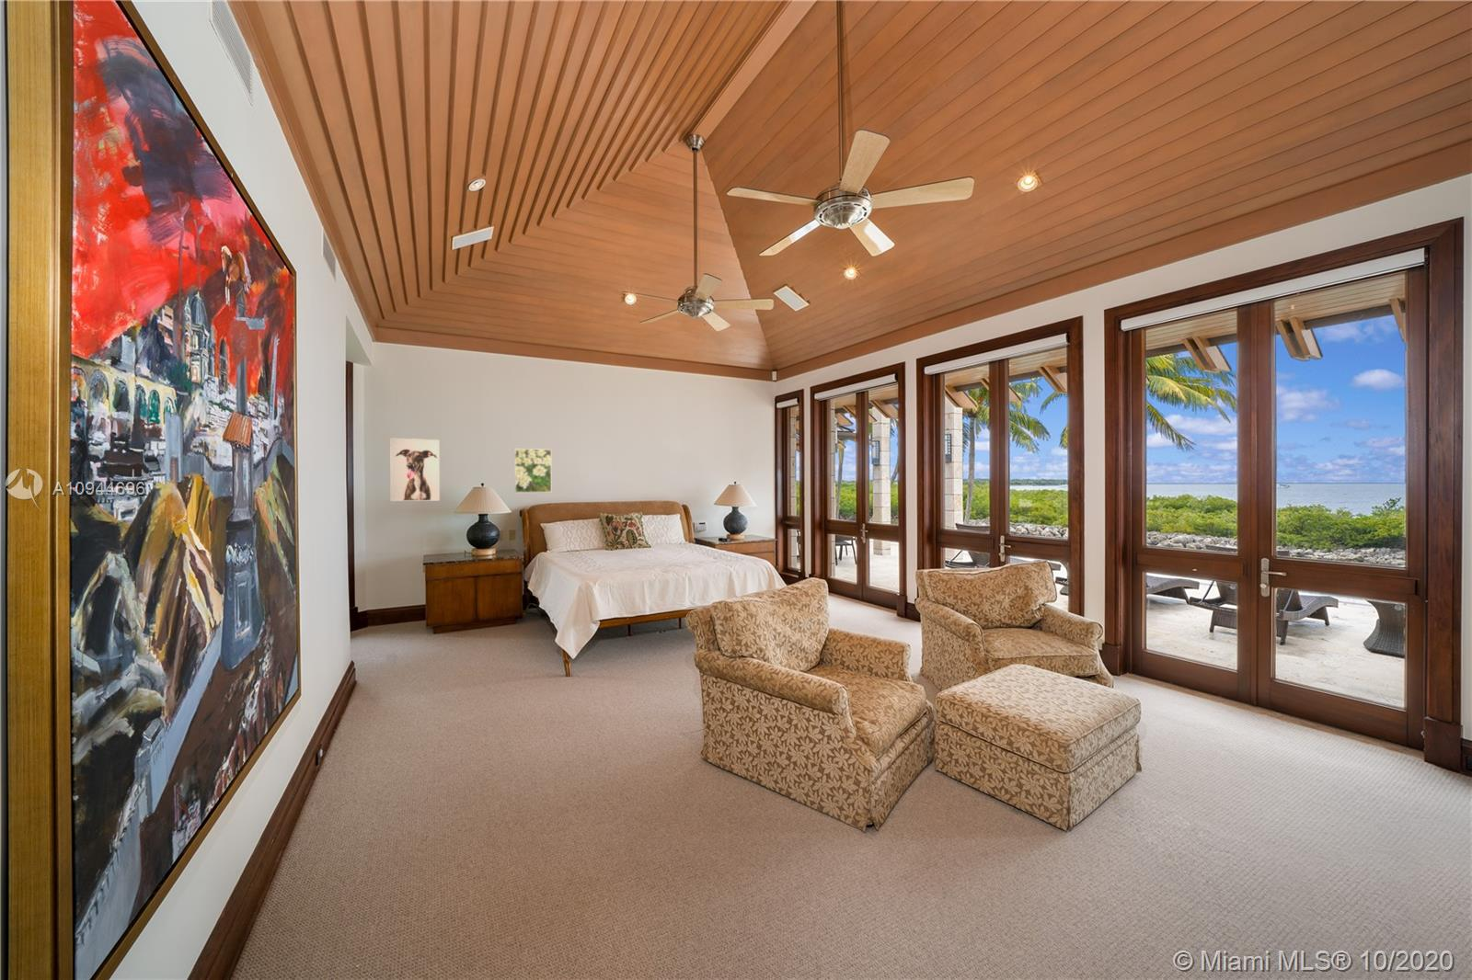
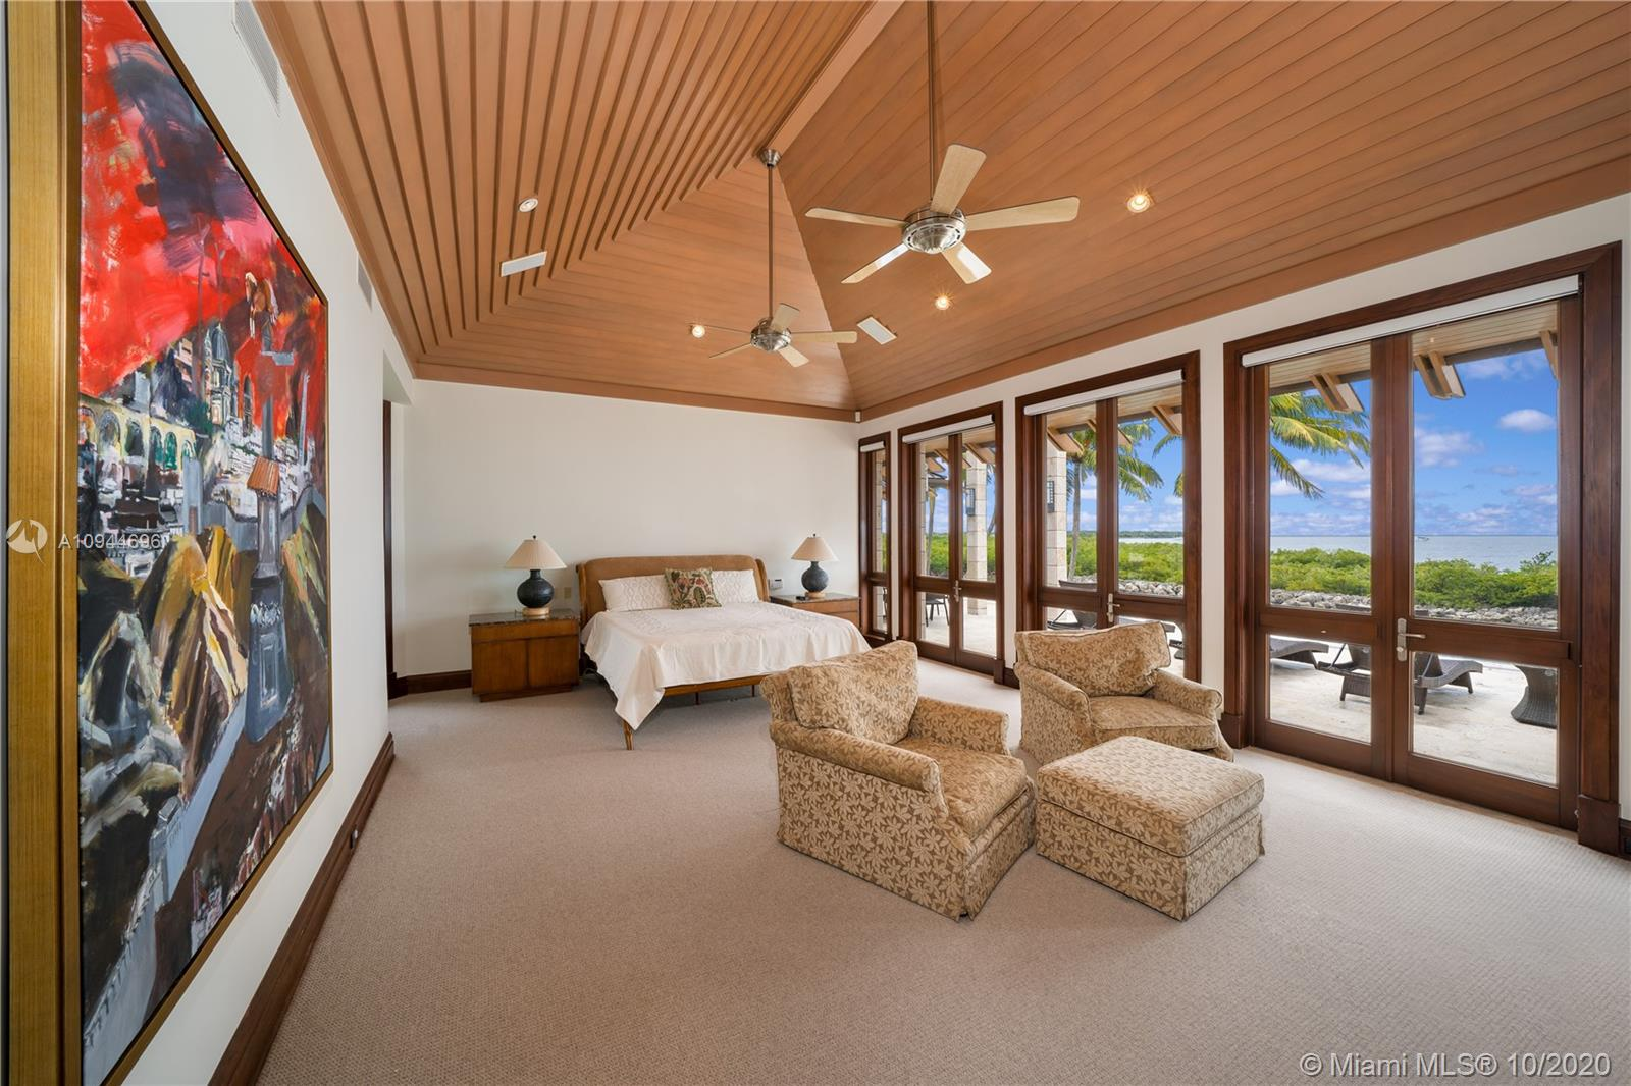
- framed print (415, 470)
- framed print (533, 470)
